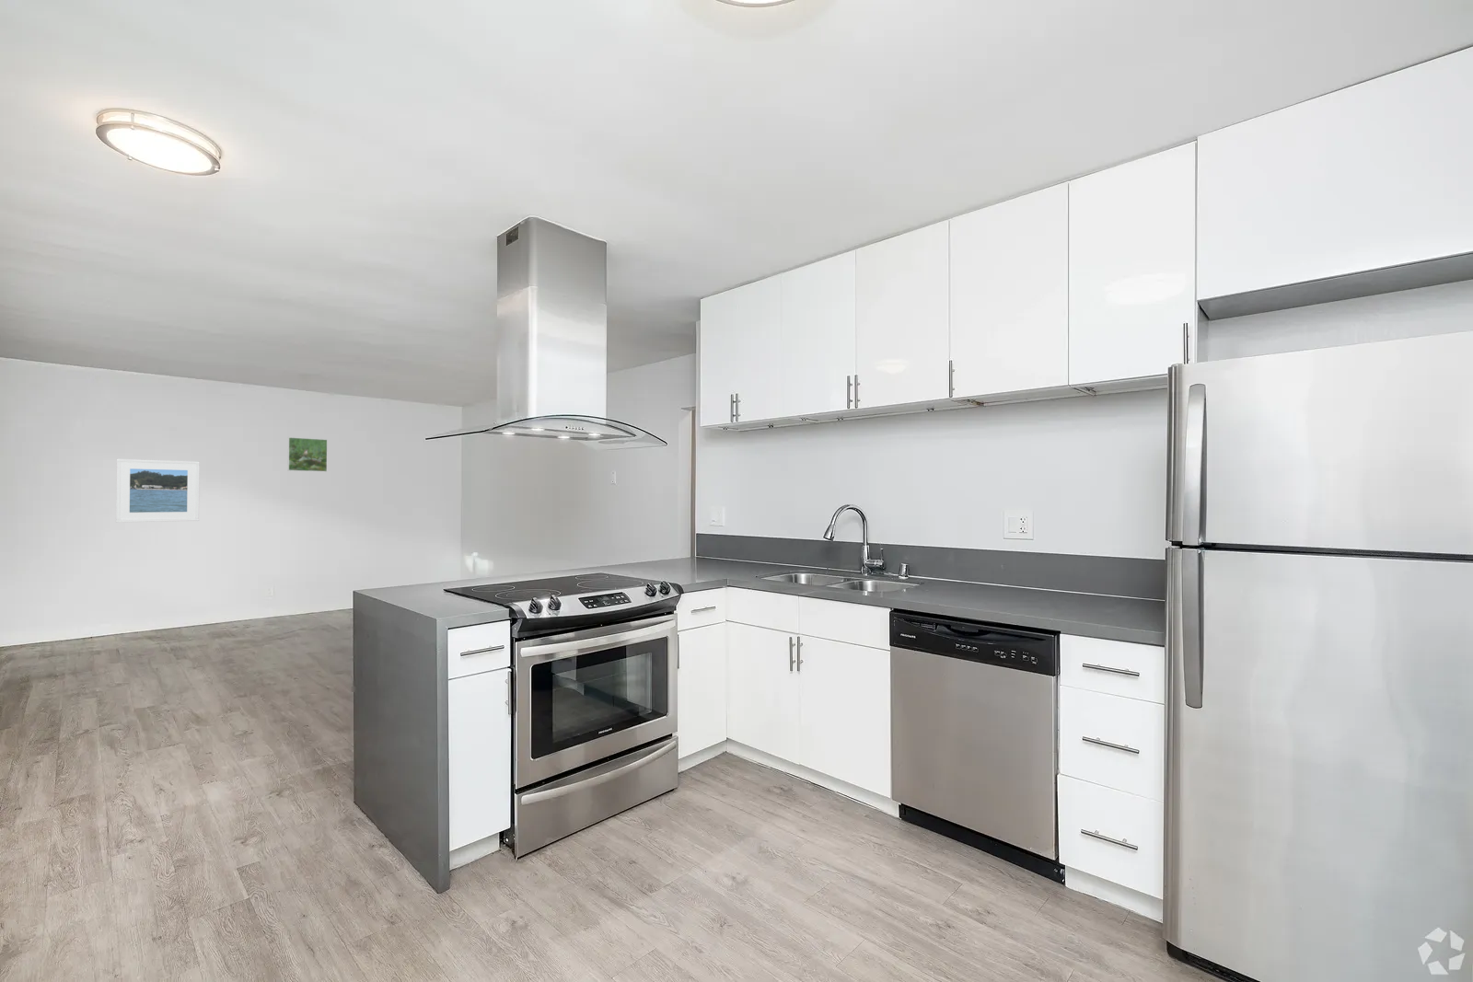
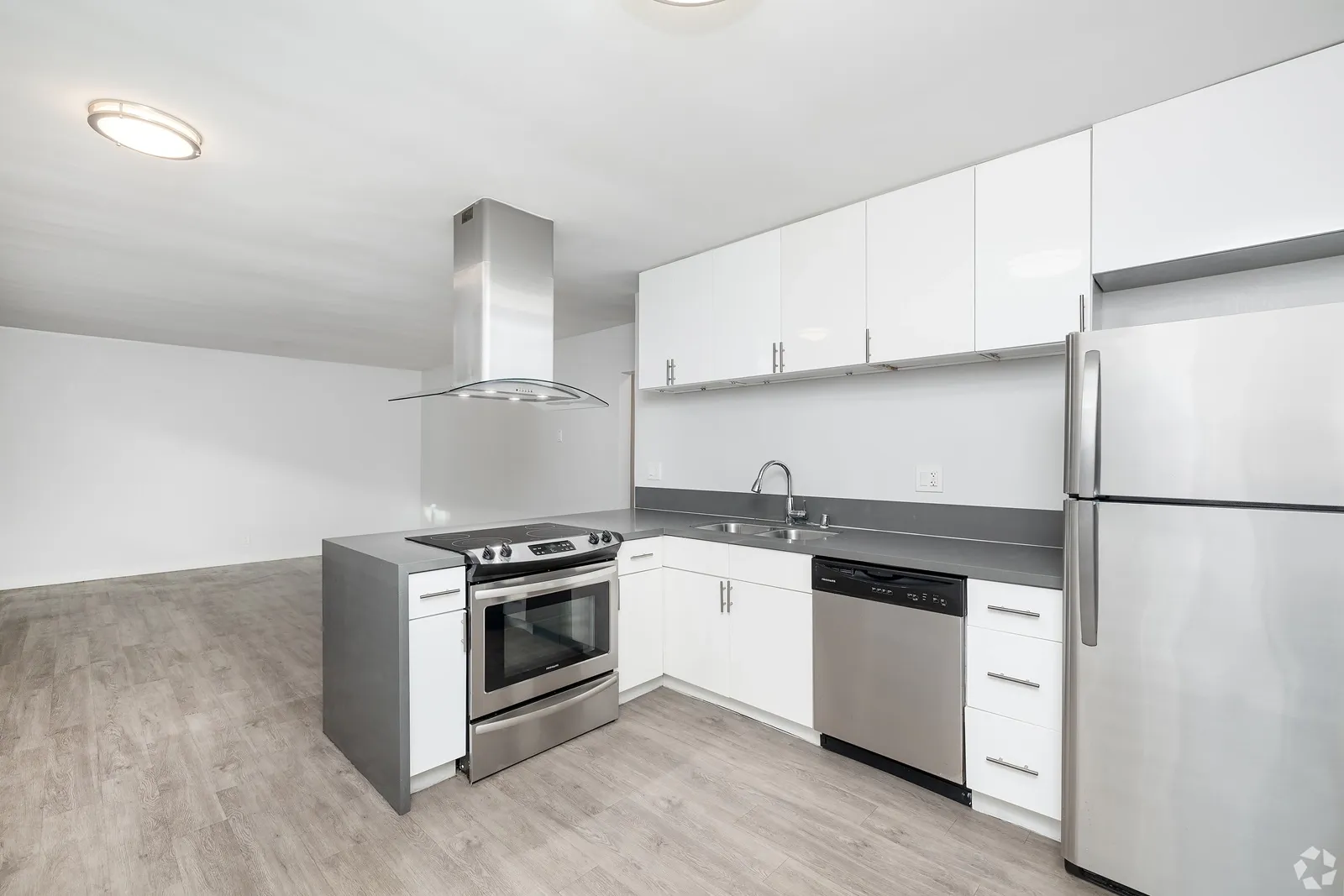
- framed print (308, 455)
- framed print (158, 491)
